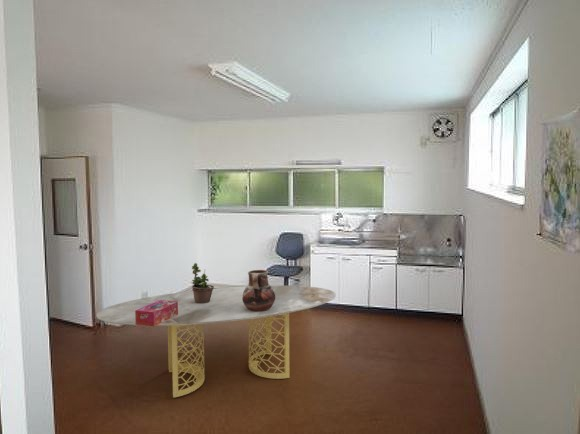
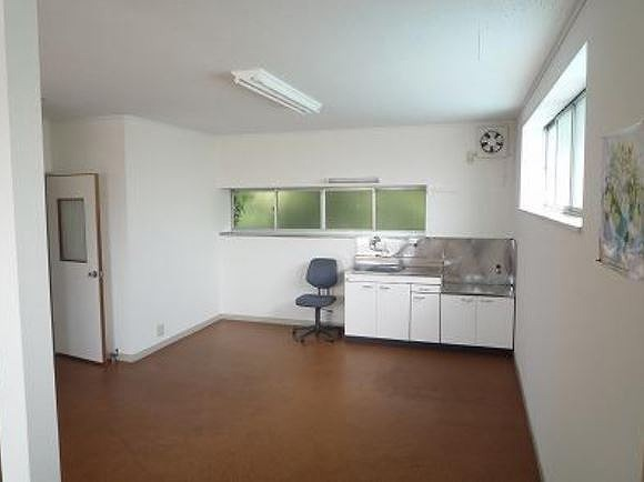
- dining table (226, 321)
- tissue box (157, 312)
- ceramic pot (258, 289)
- potted plant (202, 280)
